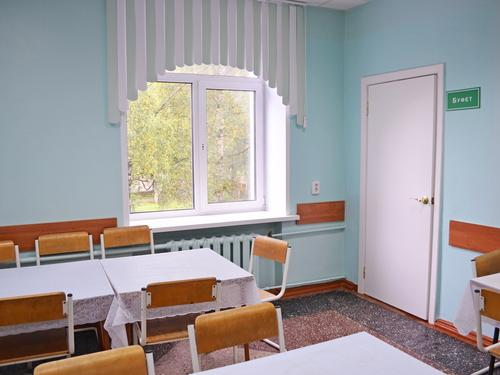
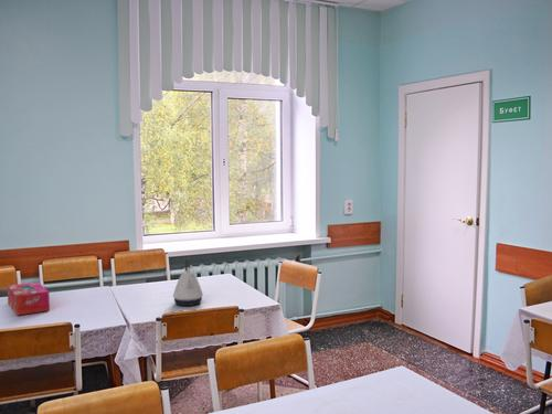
+ tissue box (28, 297)
+ kettle (188, 280)
